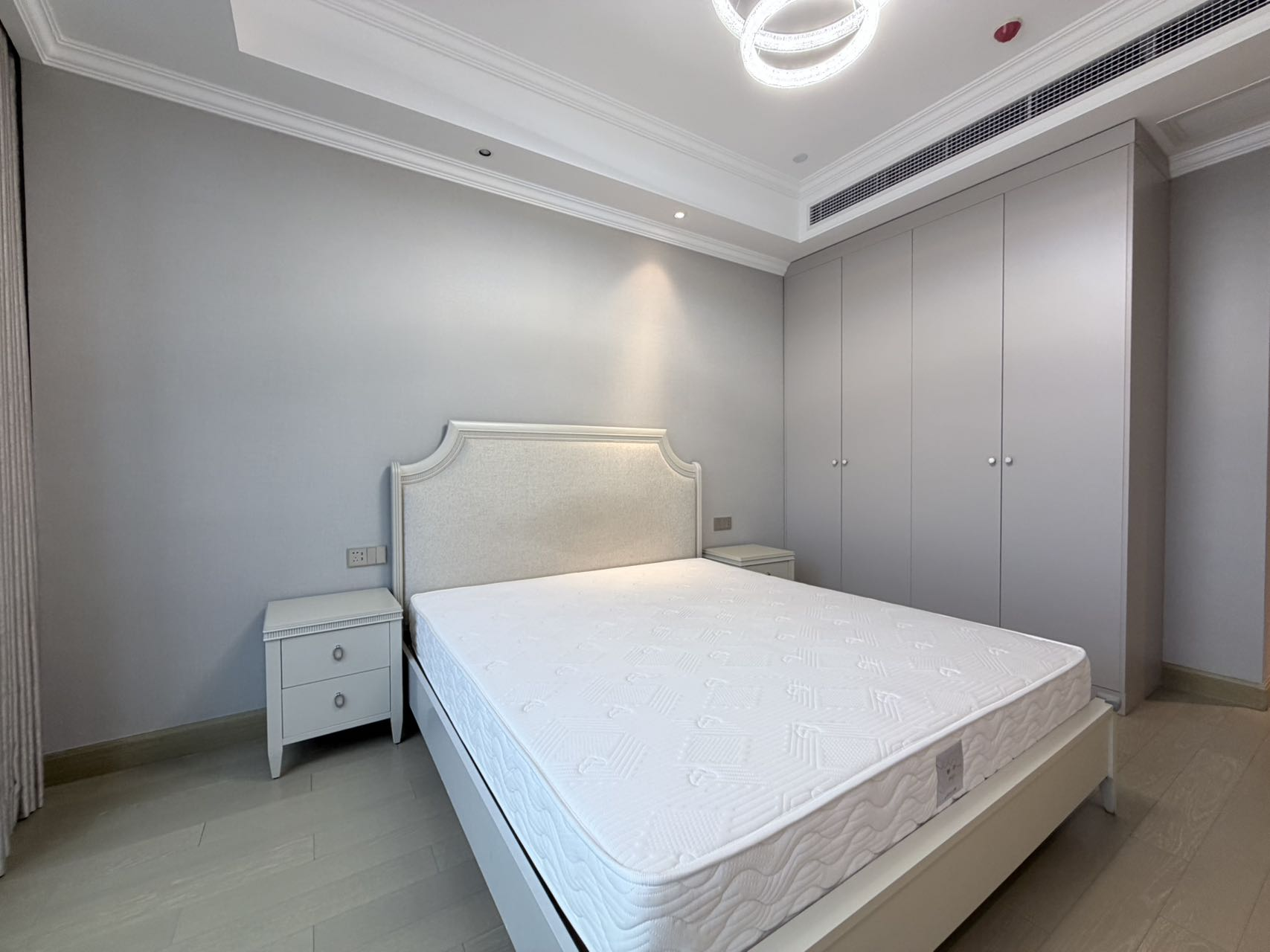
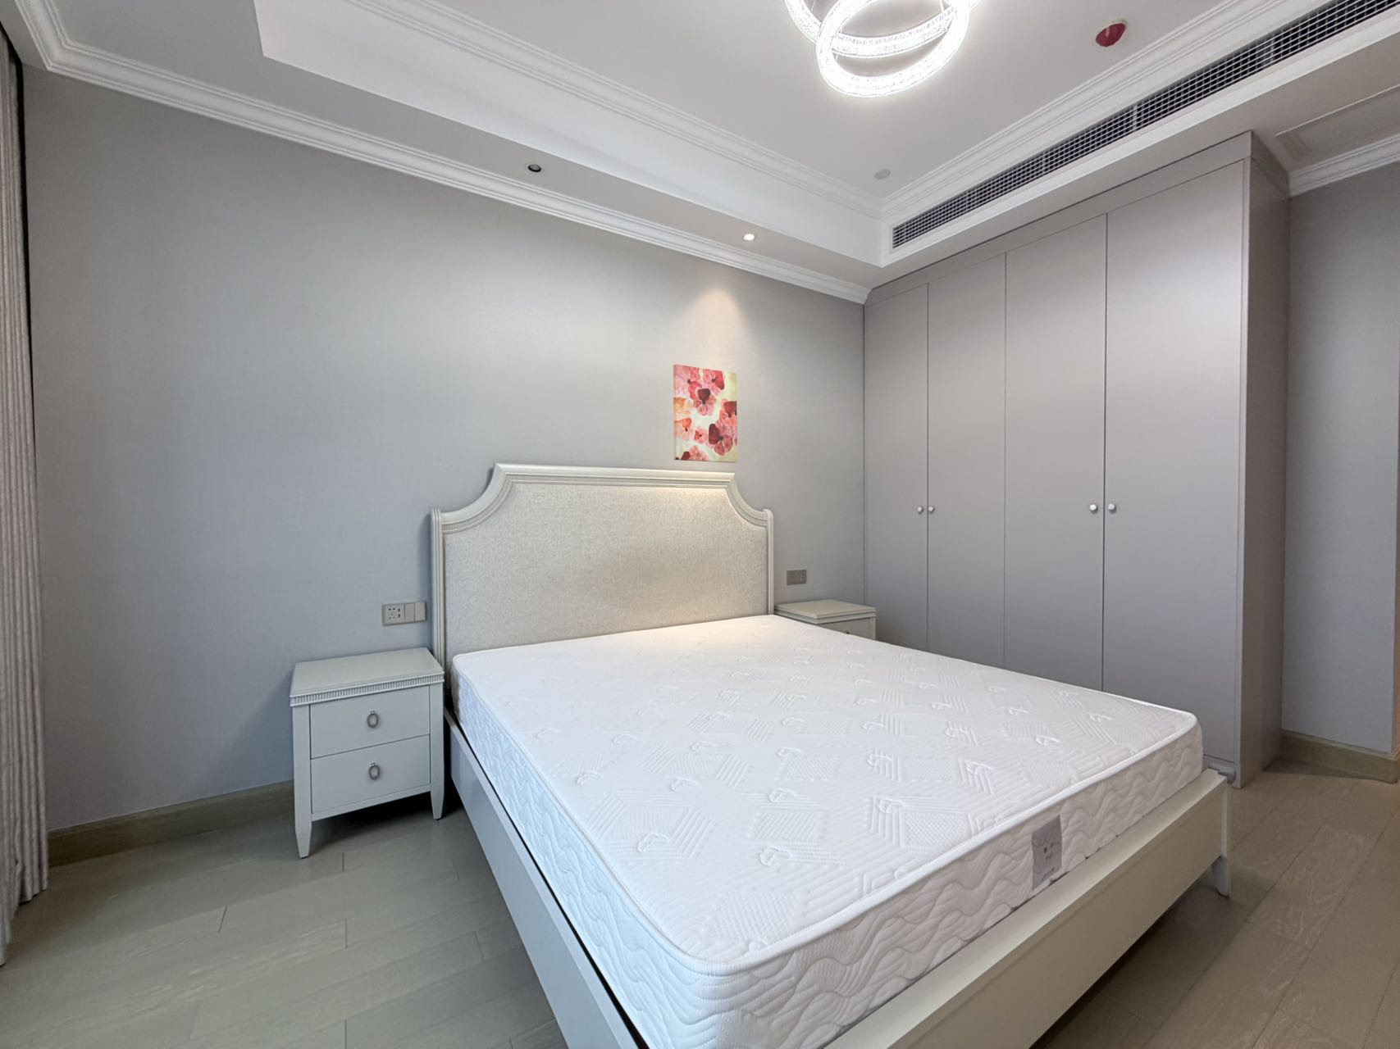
+ wall art (707, 414)
